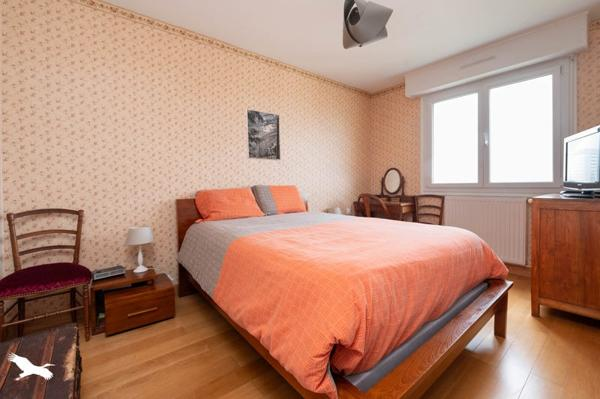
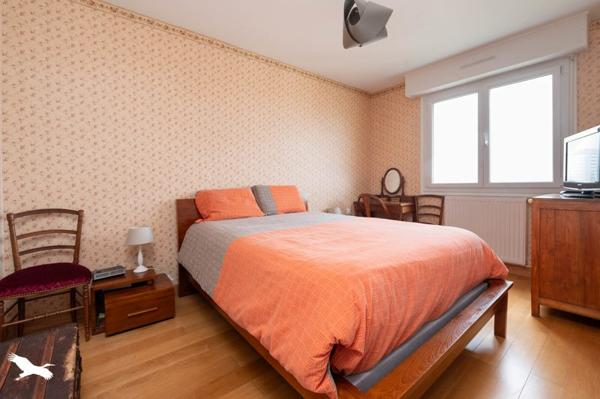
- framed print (263, 135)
